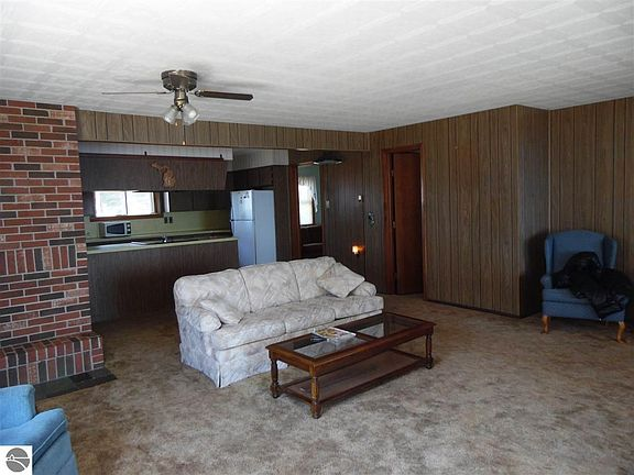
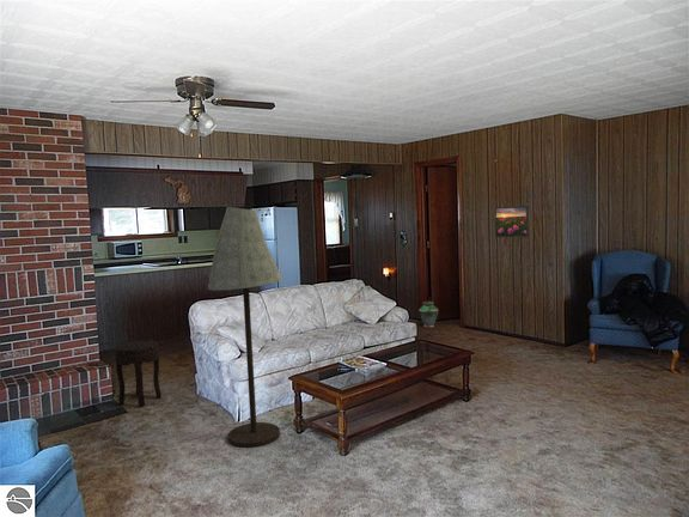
+ side table (138, 372)
+ vase (429, 314)
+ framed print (511, 221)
+ floor lamp (248, 322)
